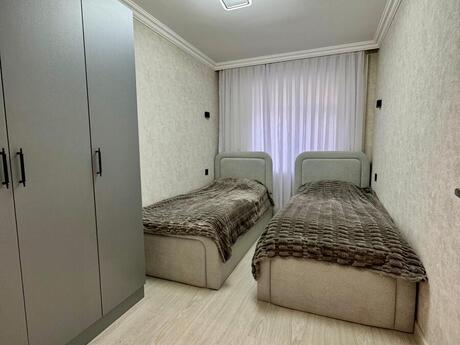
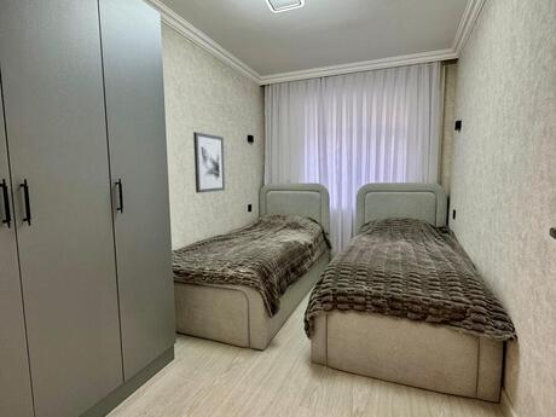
+ wall art (210, 163)
